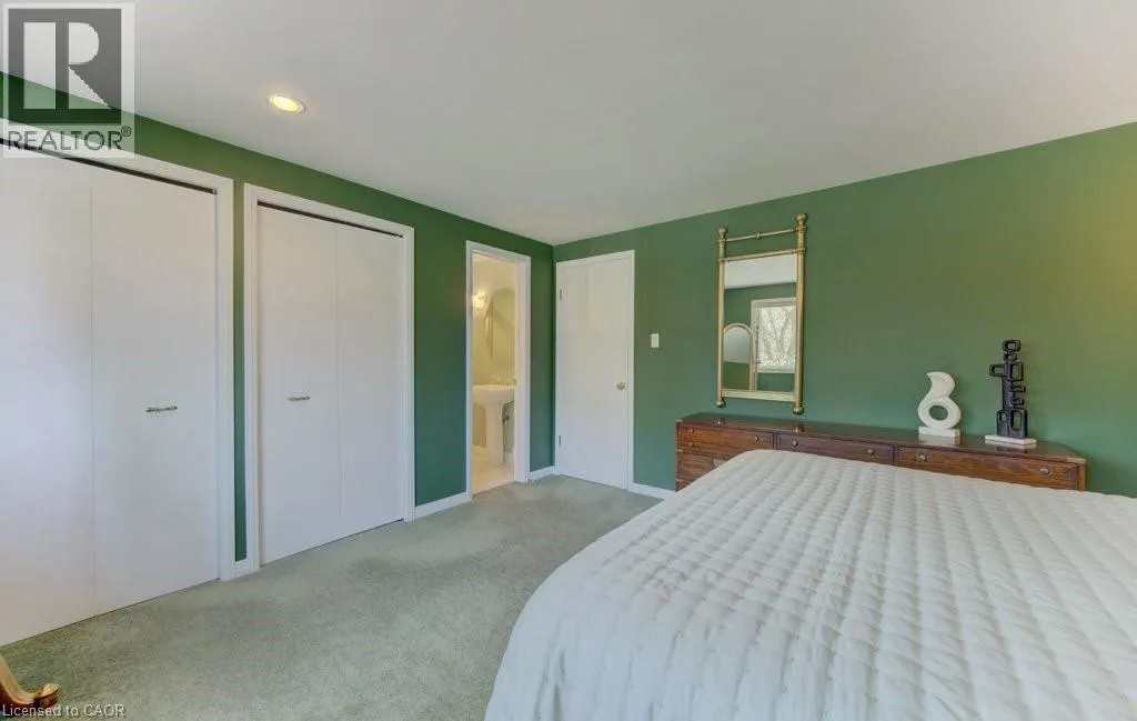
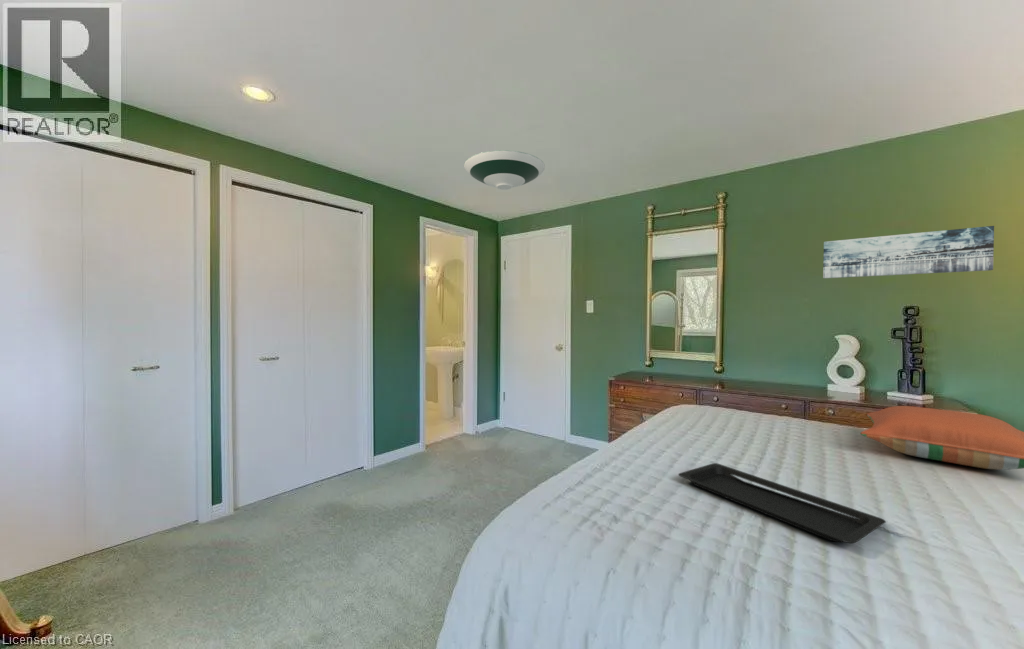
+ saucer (504, 177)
+ wall art (899, 254)
+ pillow (943, 434)
+ serving tray (768, 498)
